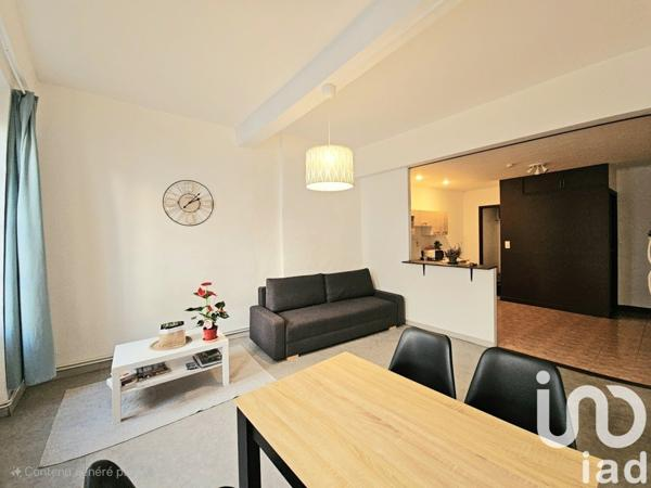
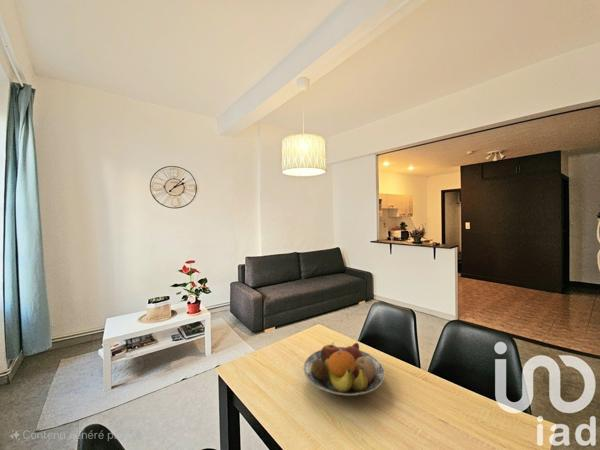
+ fruit bowl (343, 363)
